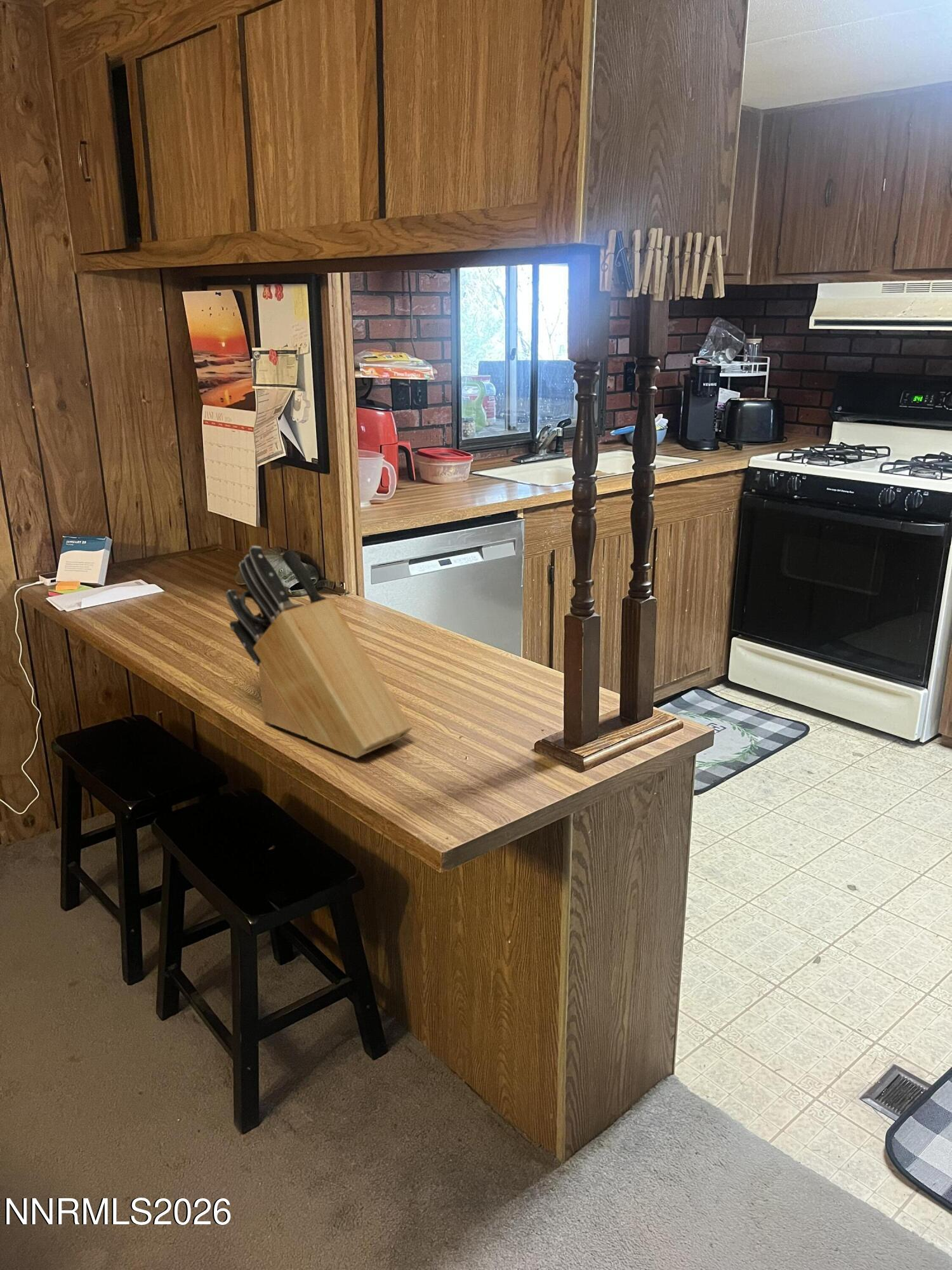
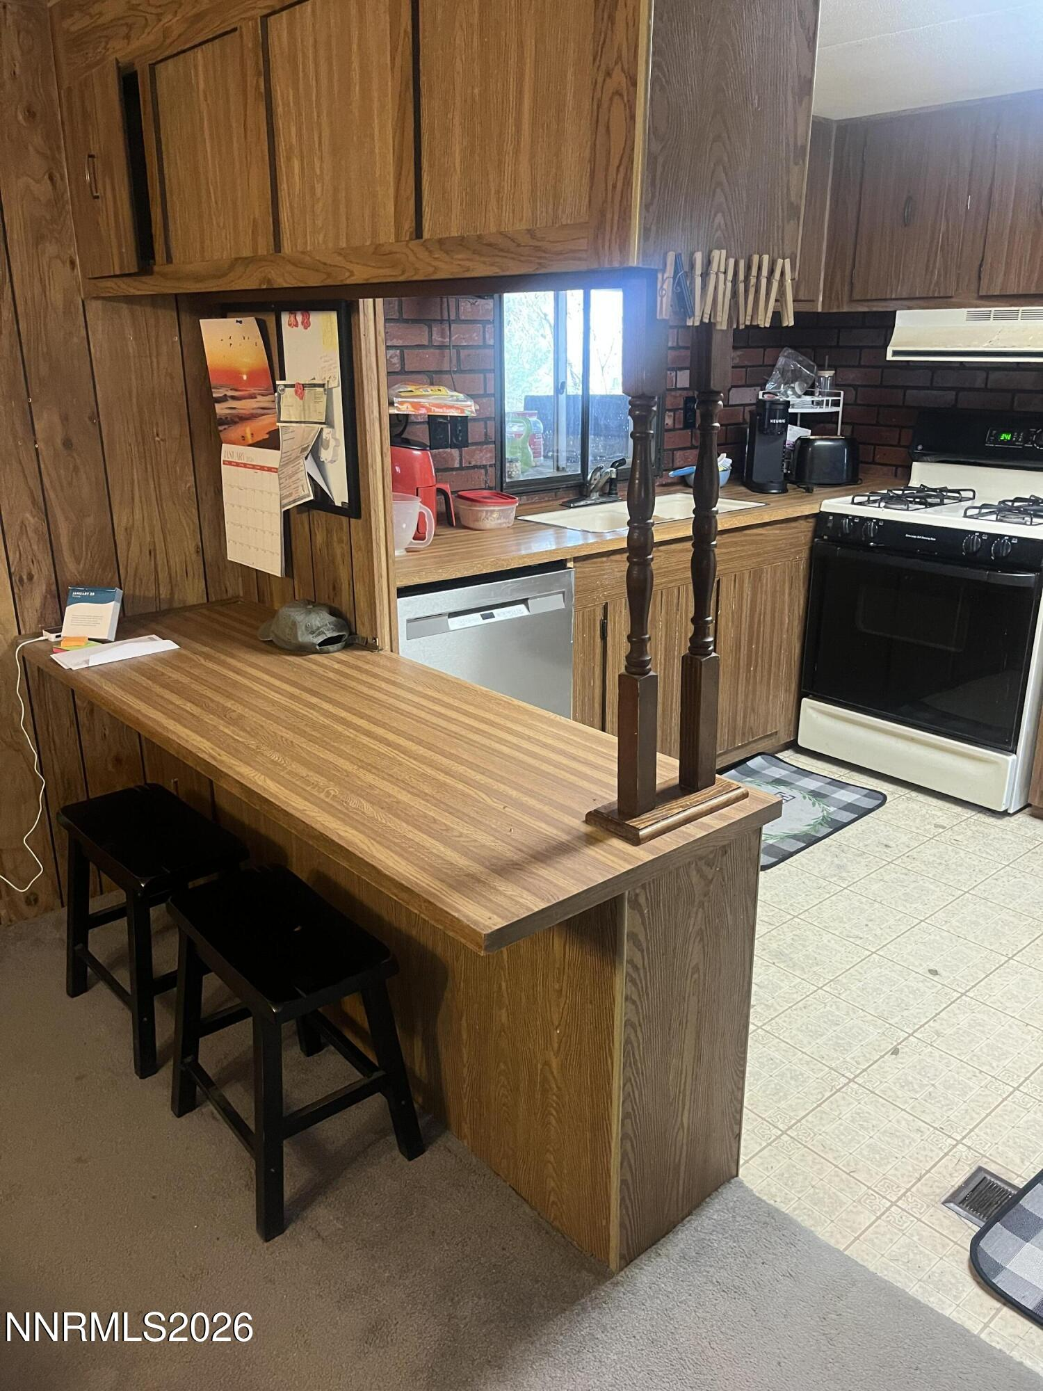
- knife block (313, 641)
